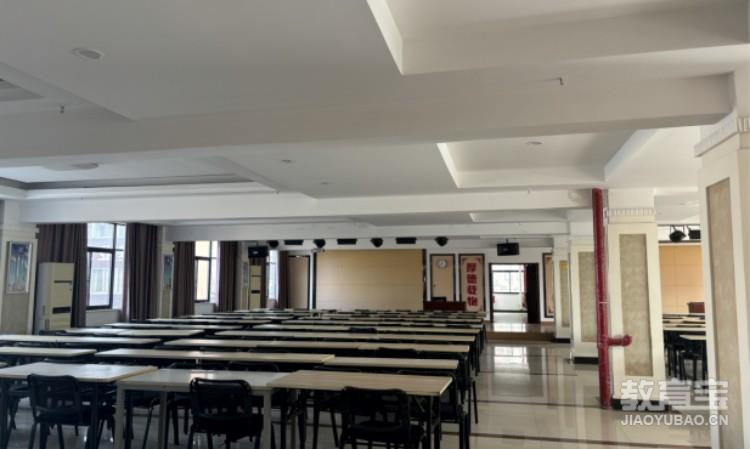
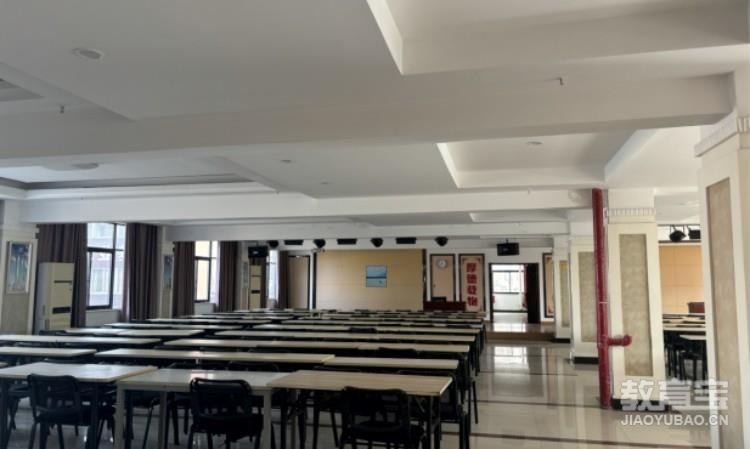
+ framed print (376, 276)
